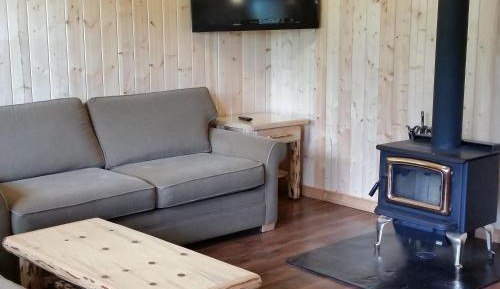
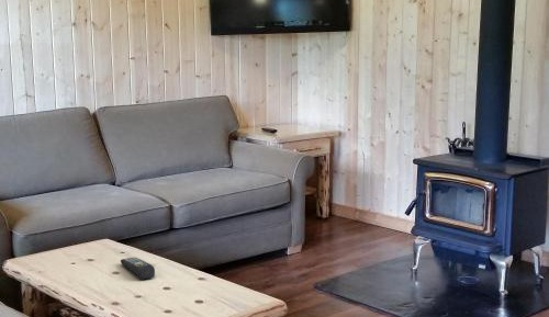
+ remote control (137, 265)
